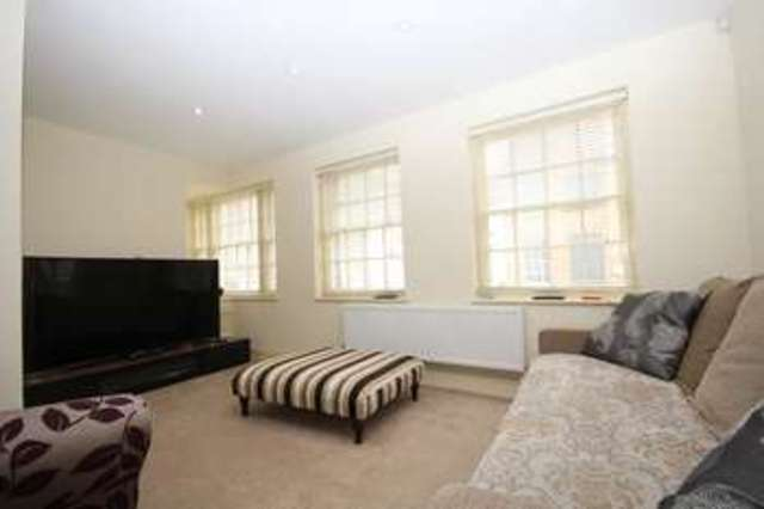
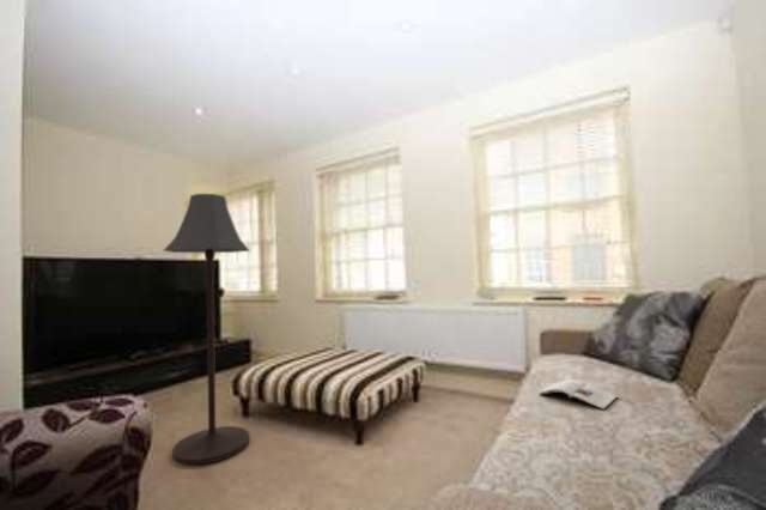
+ magazine (577, 390)
+ floor lamp (209, 320)
